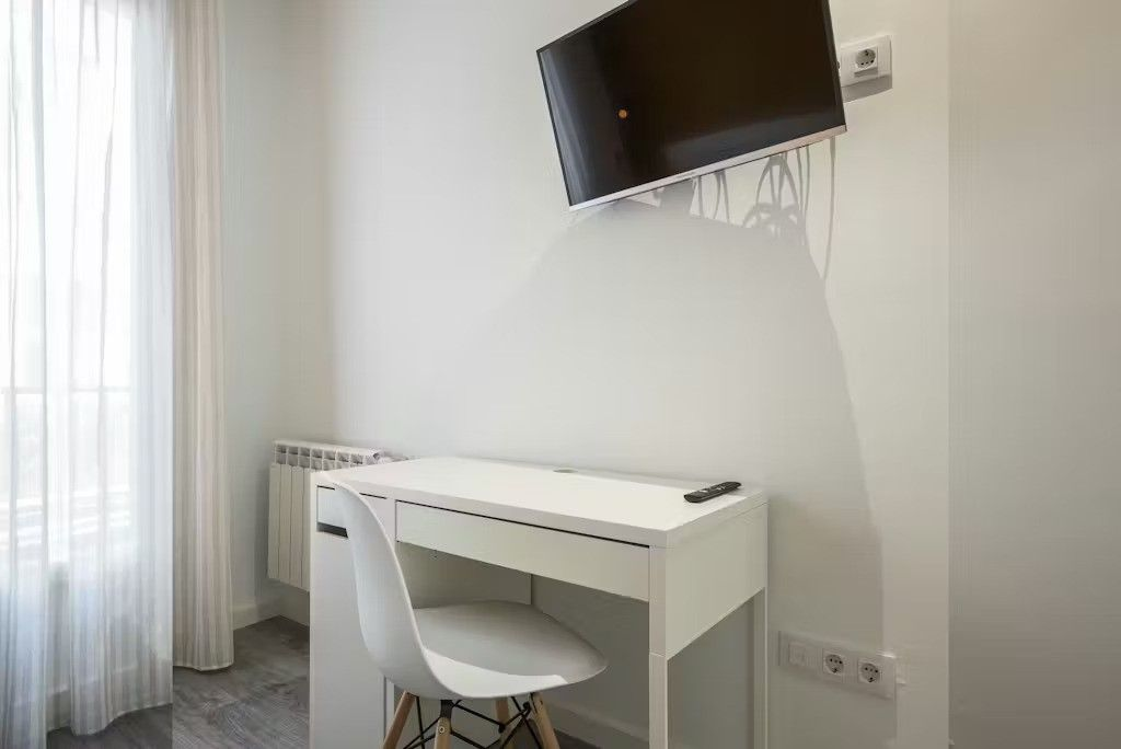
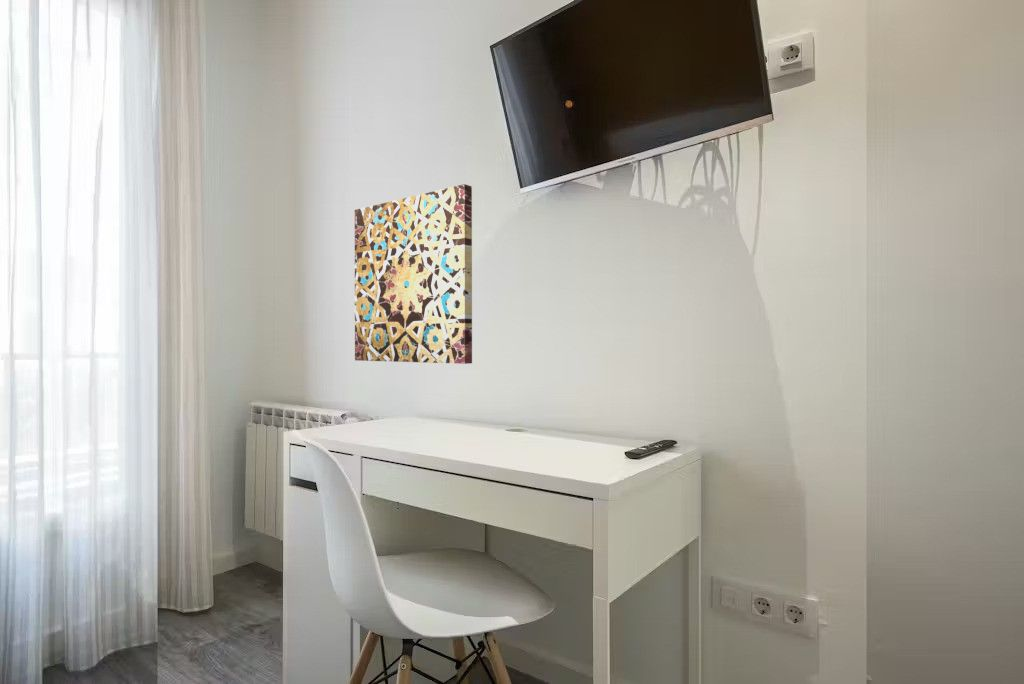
+ wall art (408, 280)
